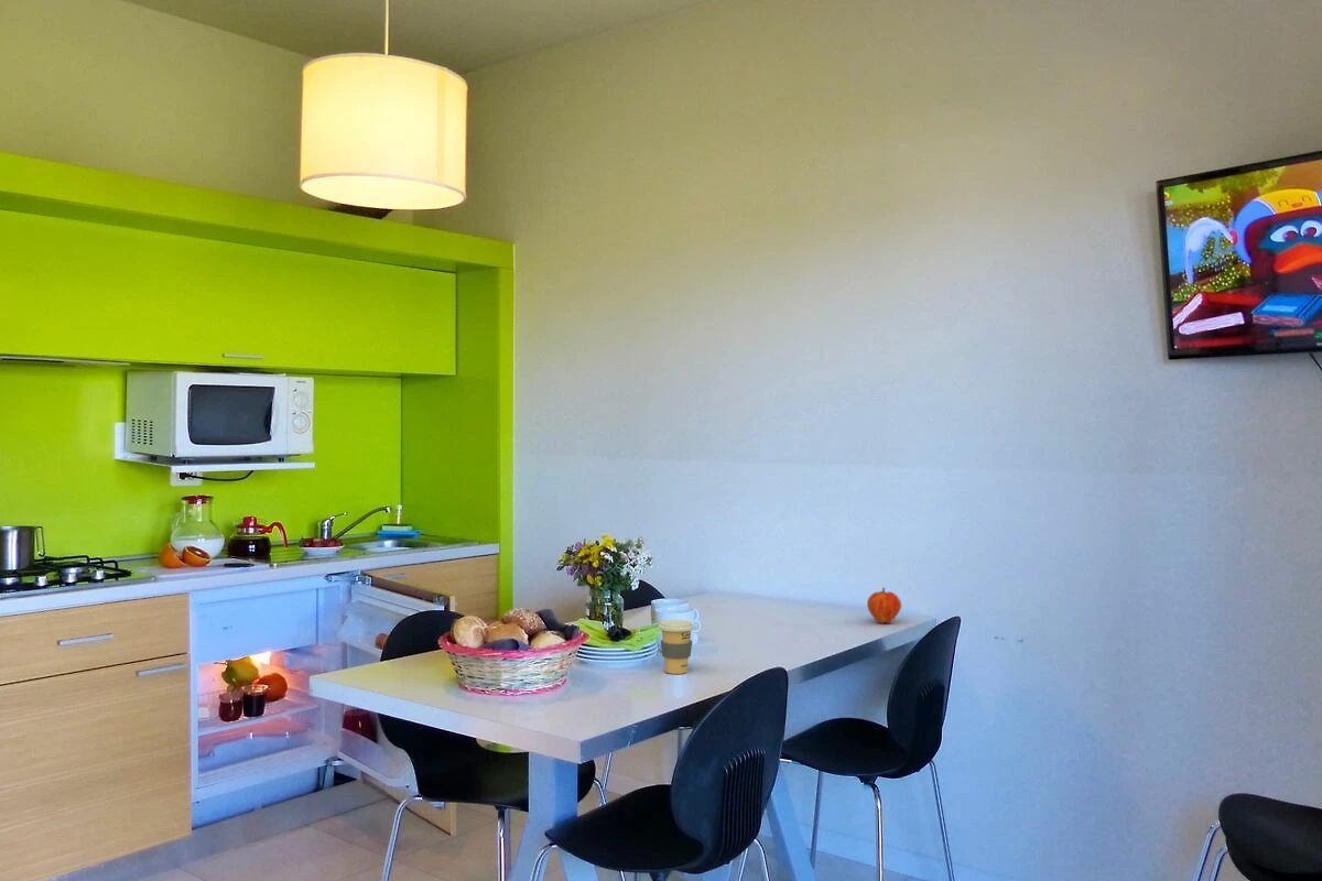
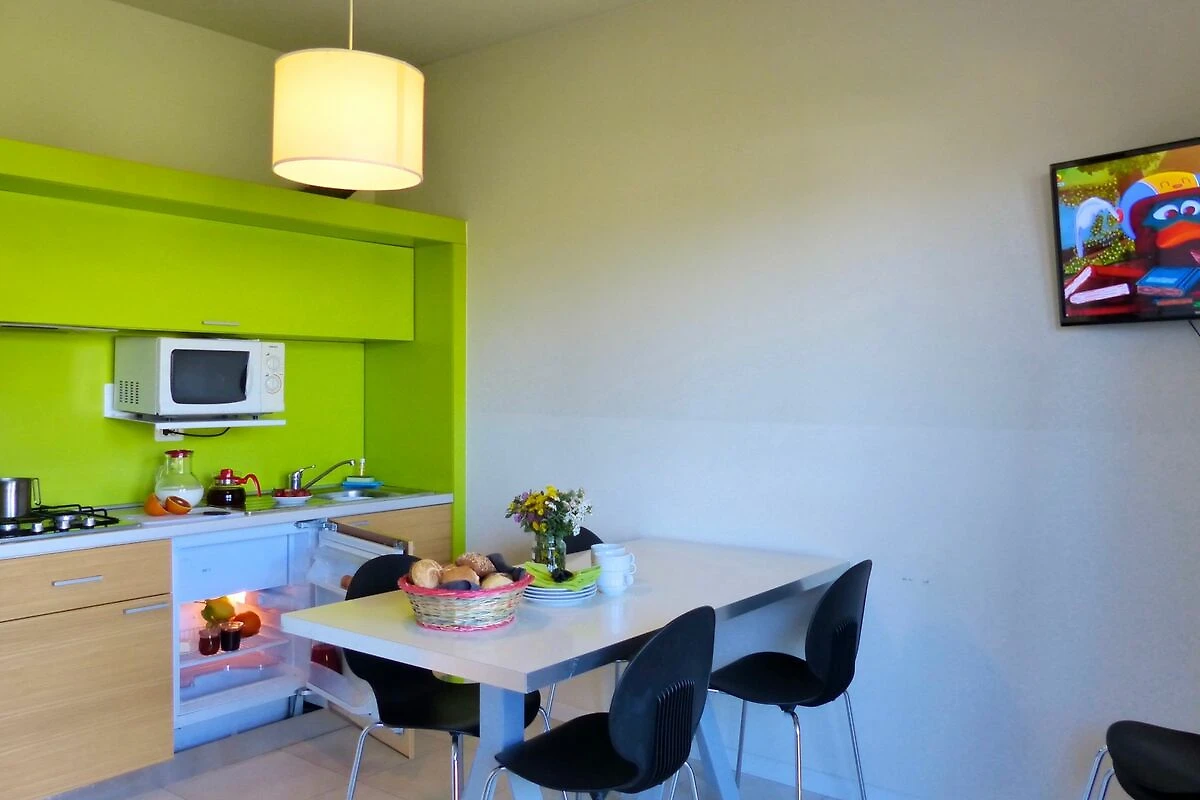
- fruit (884, 605)
- coffee cup (675, 646)
